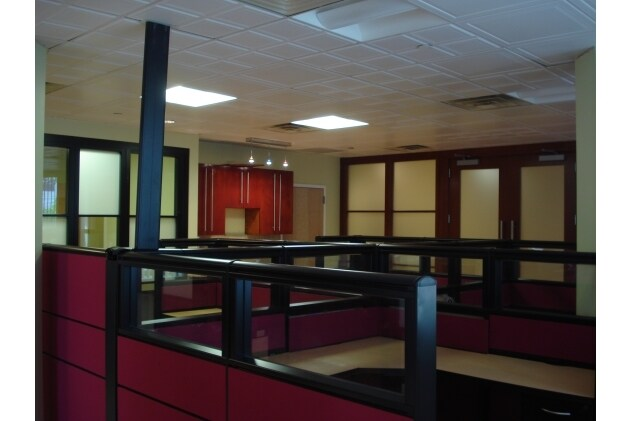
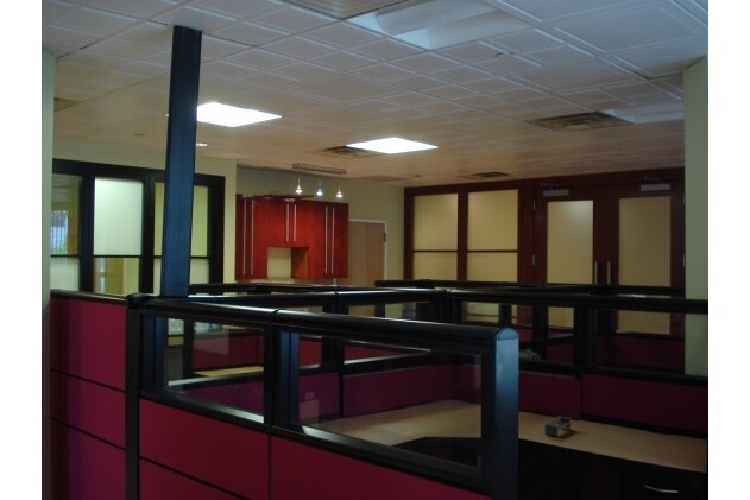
+ shelf (557, 425)
